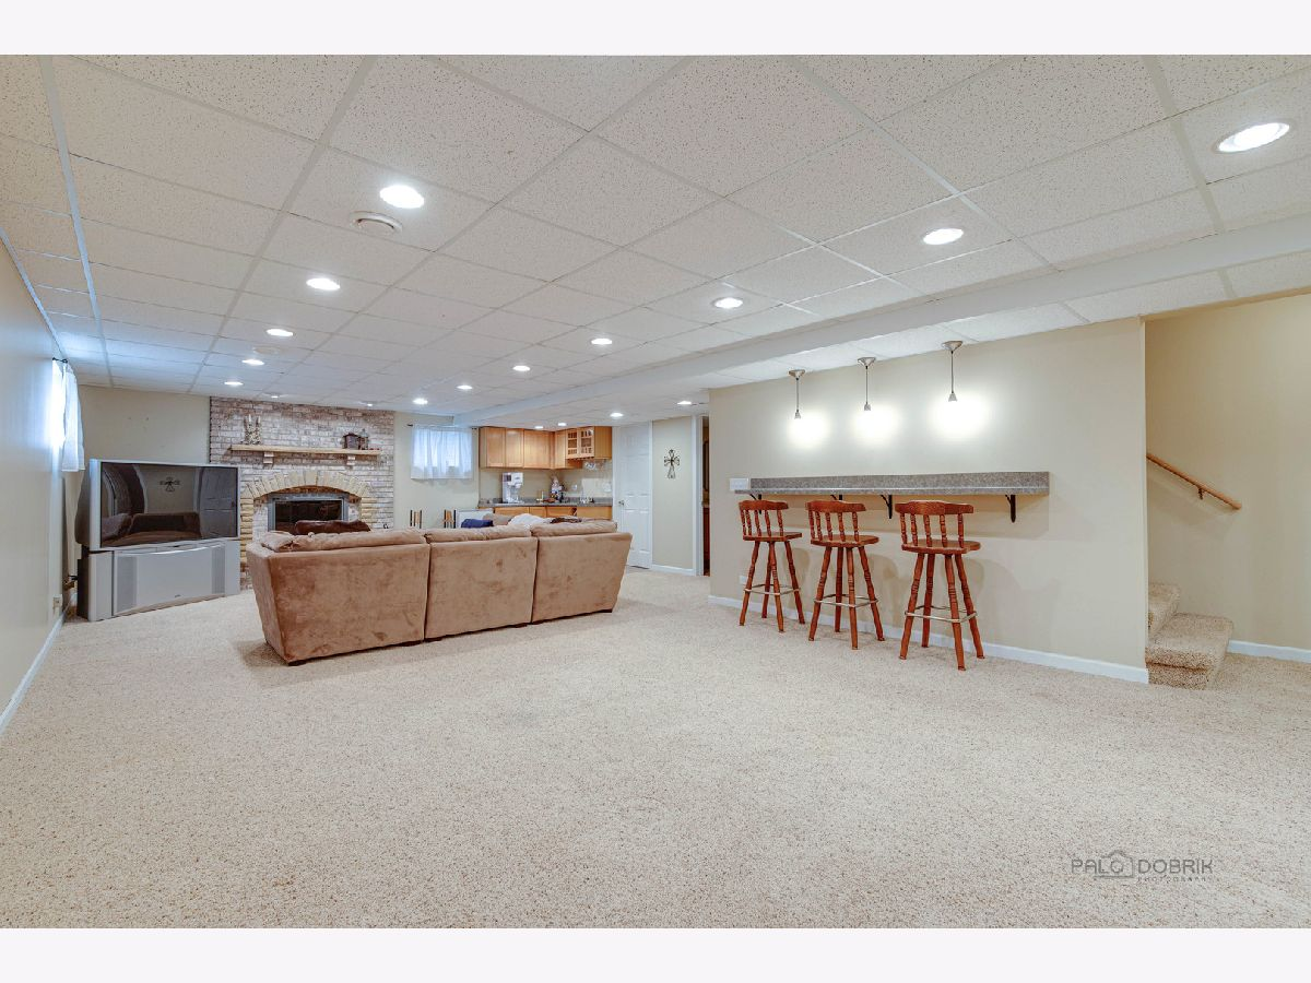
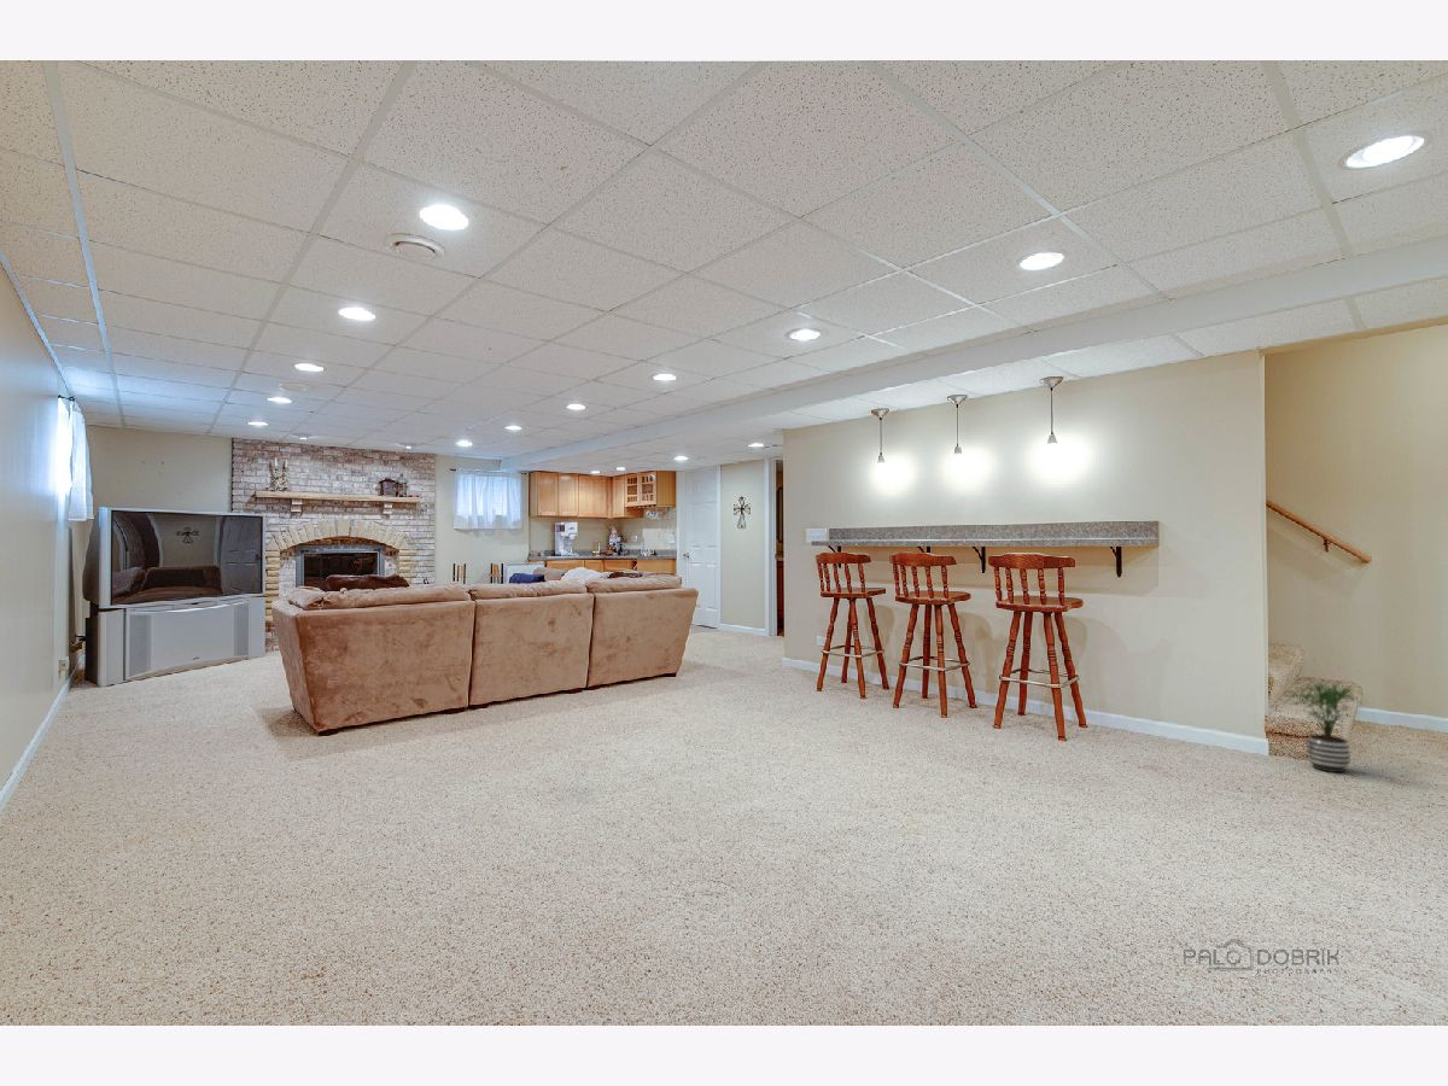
+ potted plant (1324, 724)
